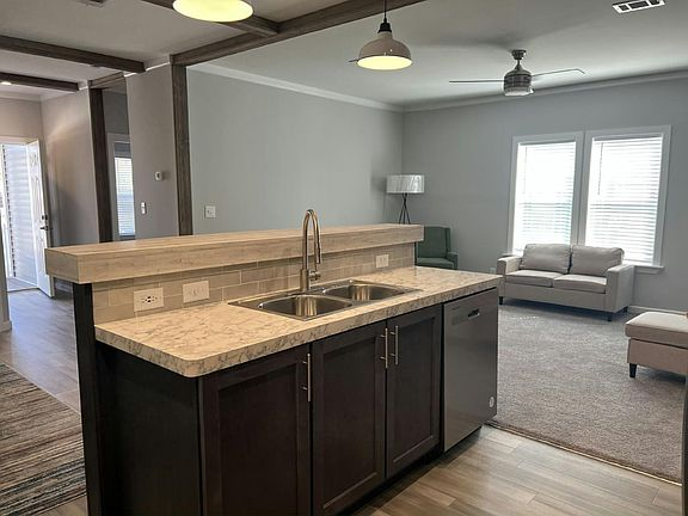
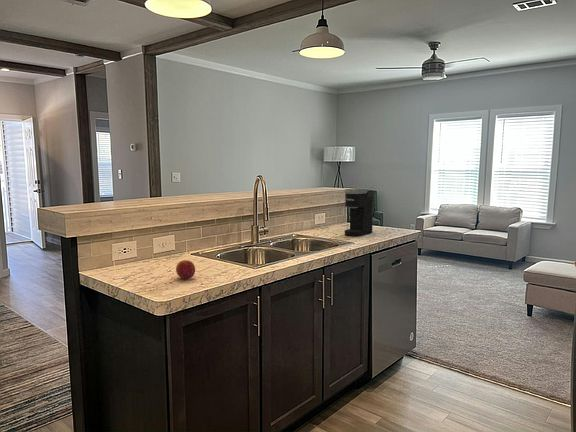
+ fruit (185, 269)
+ coffee maker (359, 211)
